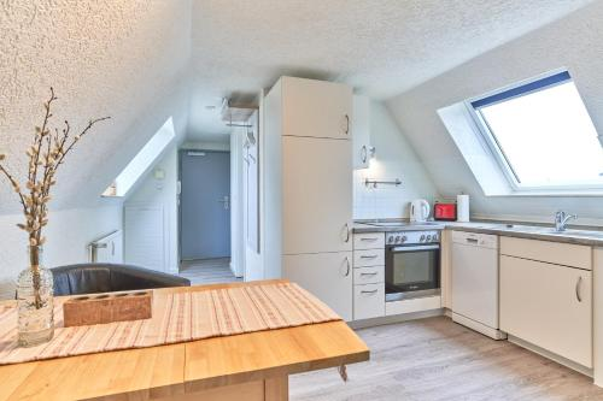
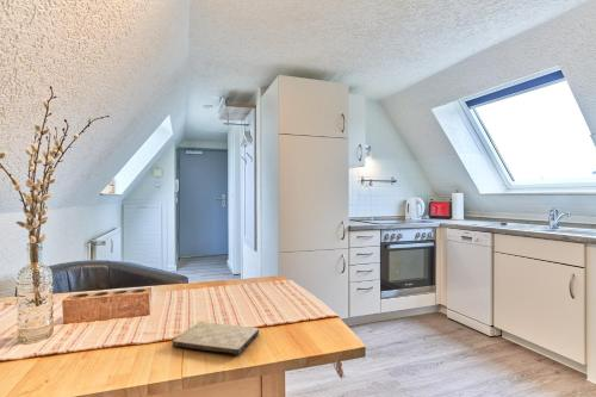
+ cutting board (217, 336)
